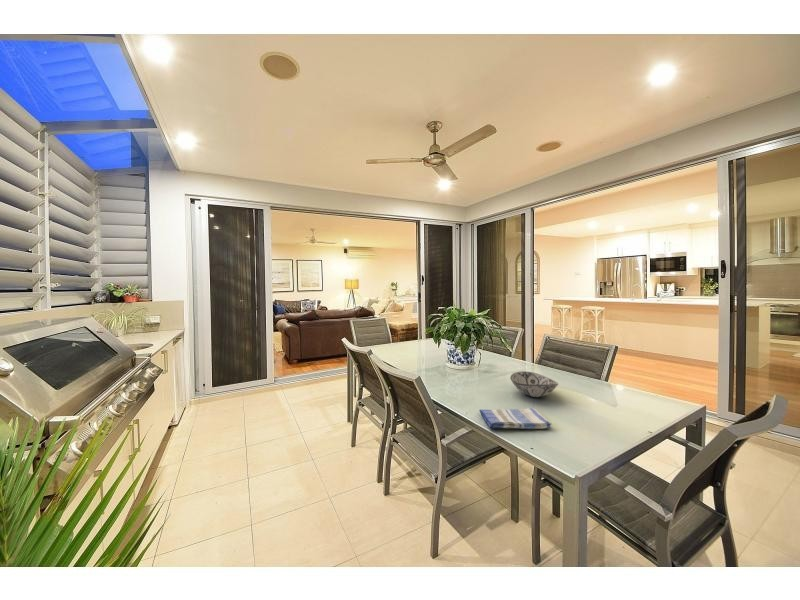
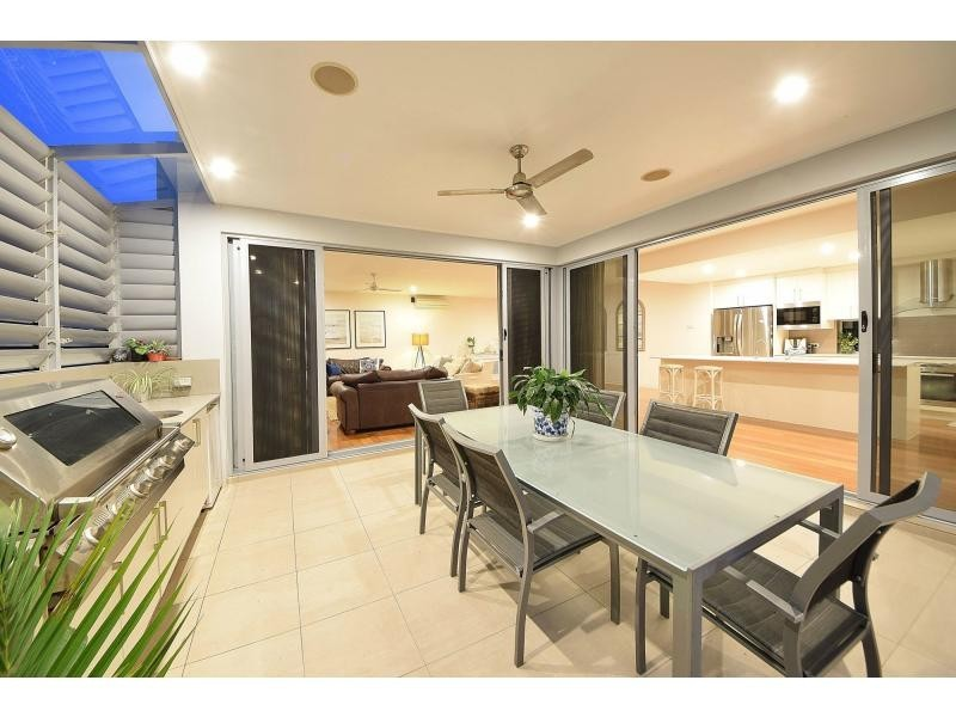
- dish towel (513, 417)
- decorative bowl (533, 385)
